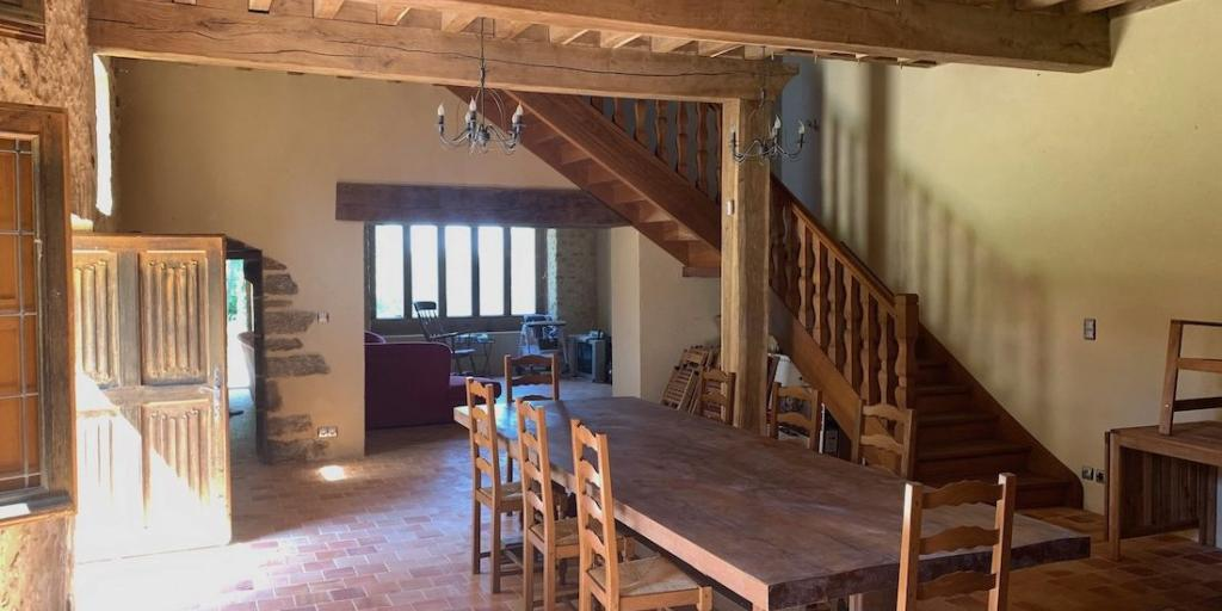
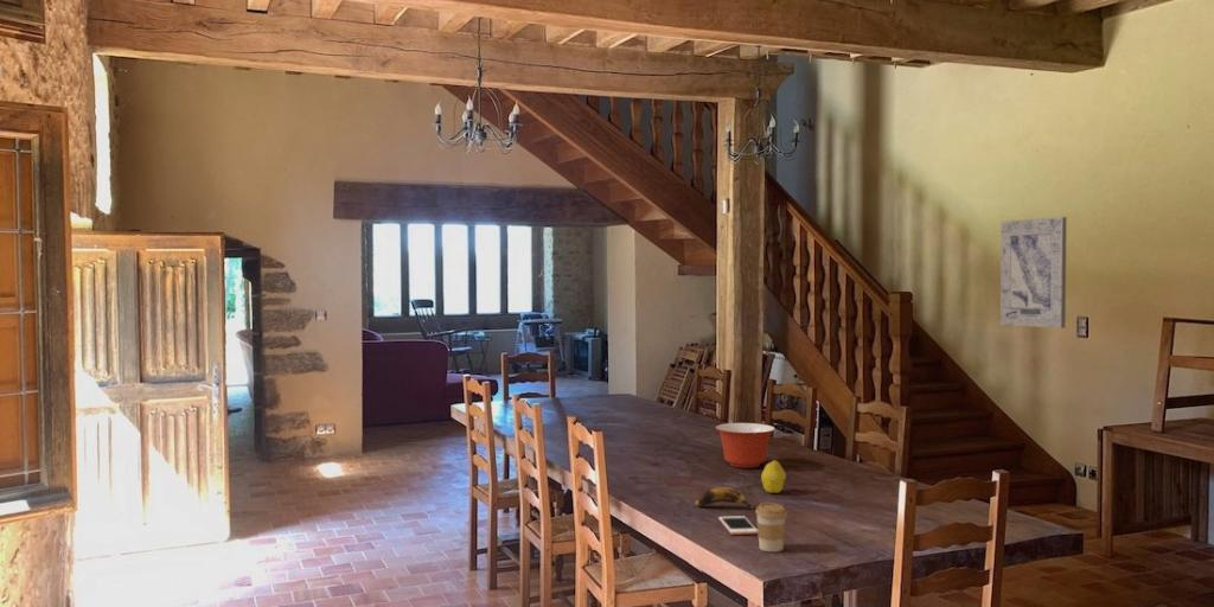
+ mixing bowl (745, 446)
+ fruit (773, 475)
+ cell phone (737, 524)
+ coffee cup (771, 526)
+ wall art (1031, 273)
+ banana (723, 497)
